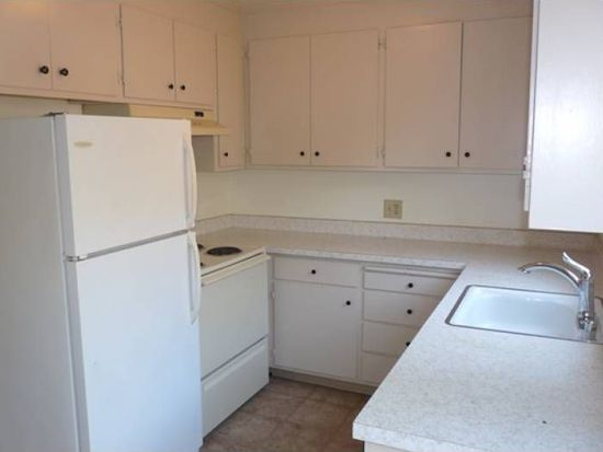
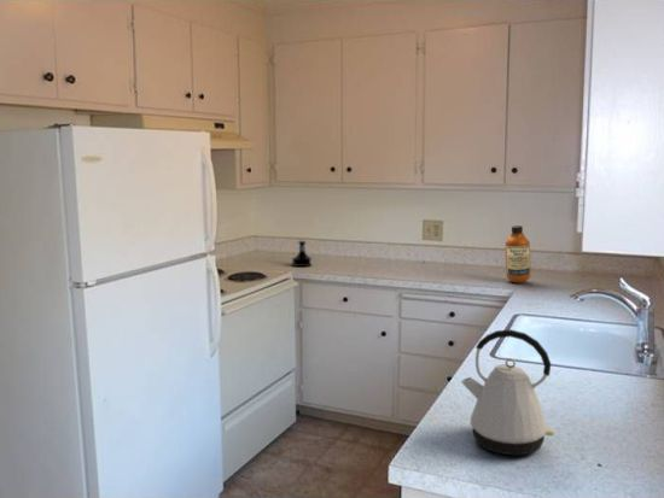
+ tequila bottle (302, 252)
+ bottle (518, 253)
+ kettle (506, 386)
